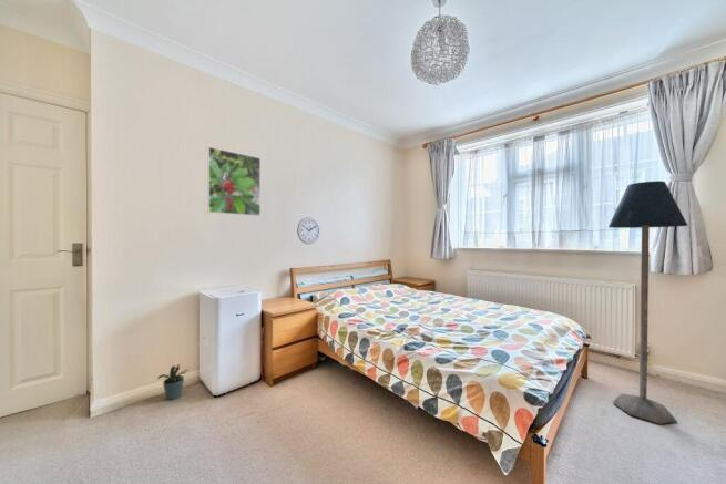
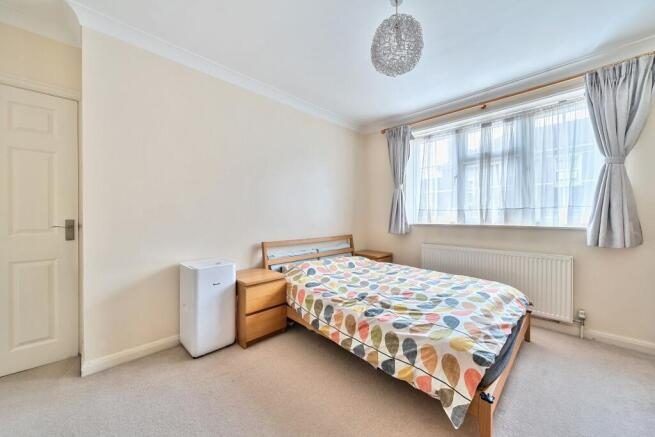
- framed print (235, 183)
- floor lamp (643, 296)
- potted plant (173, 381)
- wall clock (309, 230)
